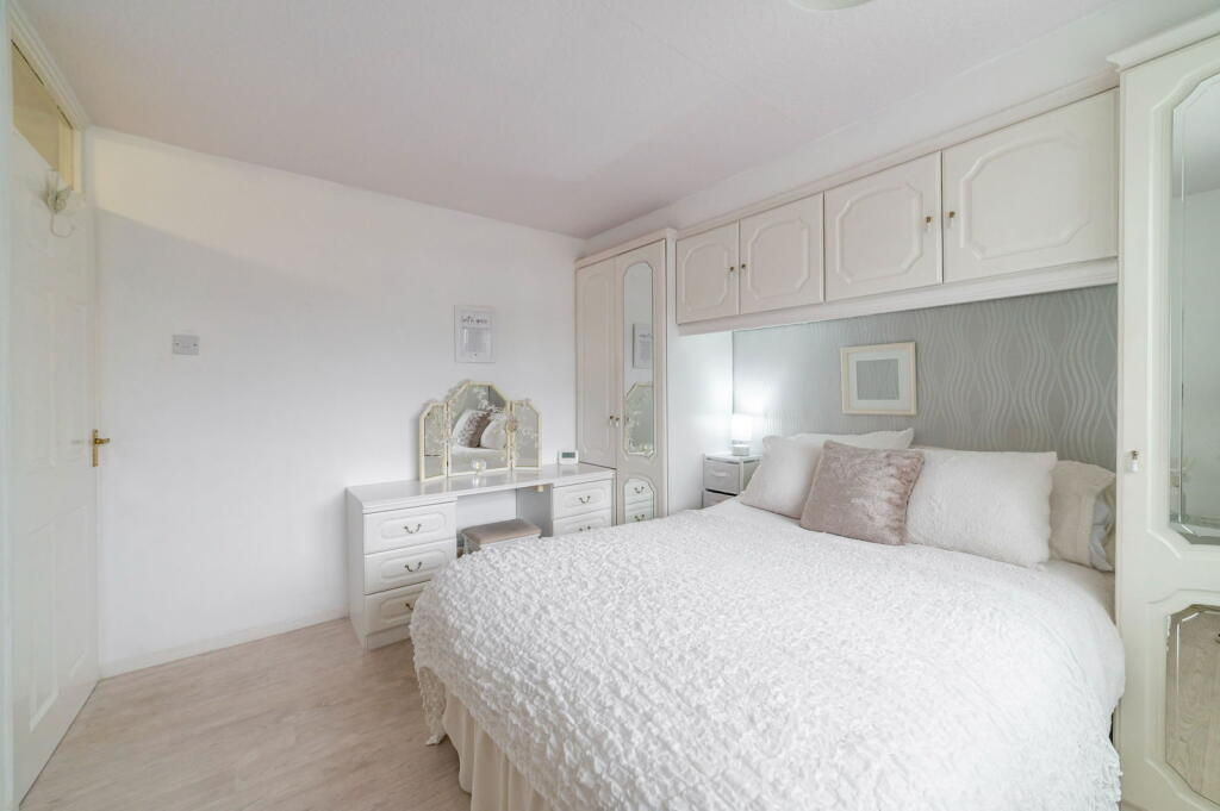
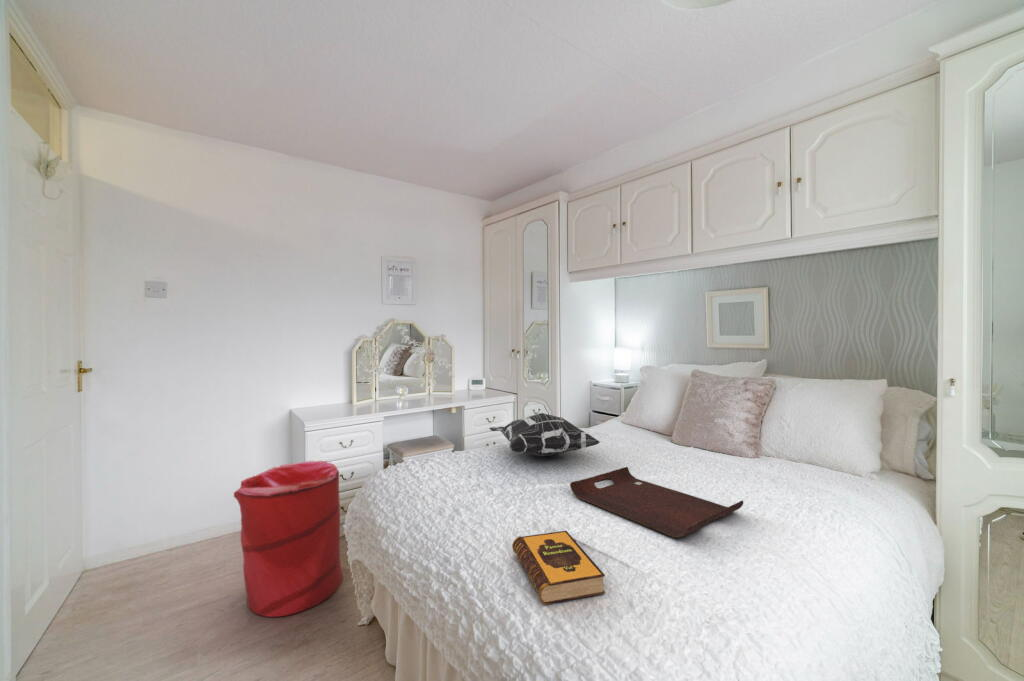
+ hardback book (554, 563)
+ laundry hamper (291, 530)
+ decorative pillow (540, 434)
+ serving tray (651, 497)
